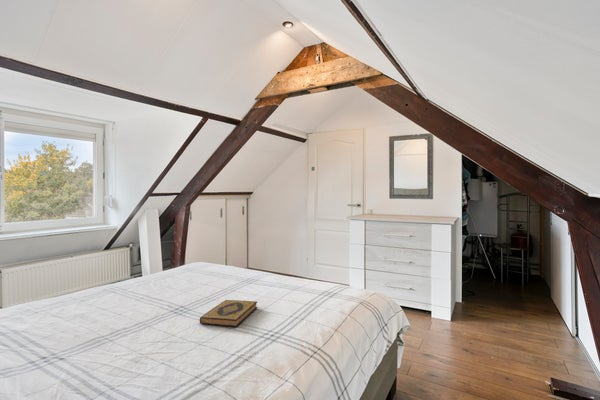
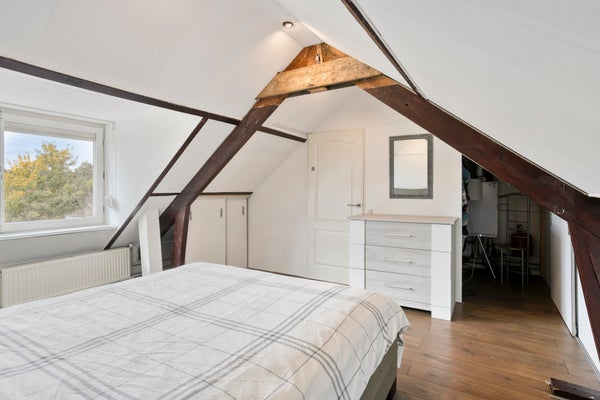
- hardback book (230, 311)
